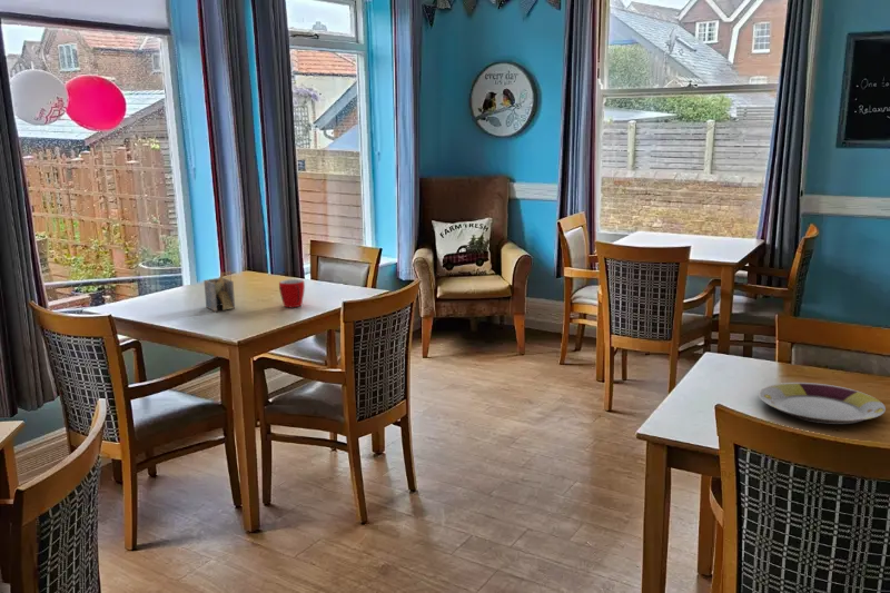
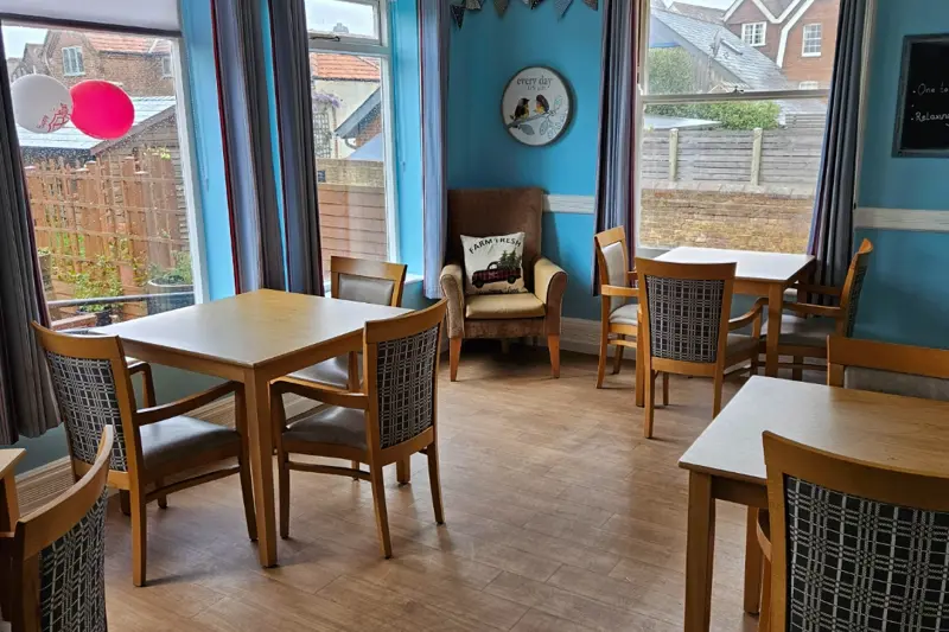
- mug (293, 294)
- plate (819, 404)
- napkin holder (219, 289)
